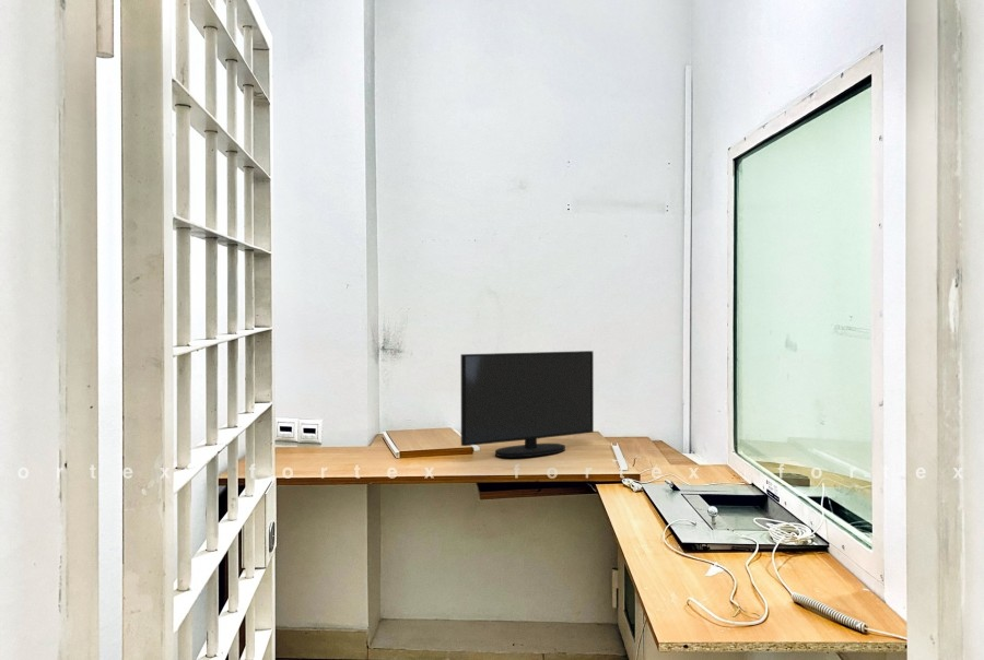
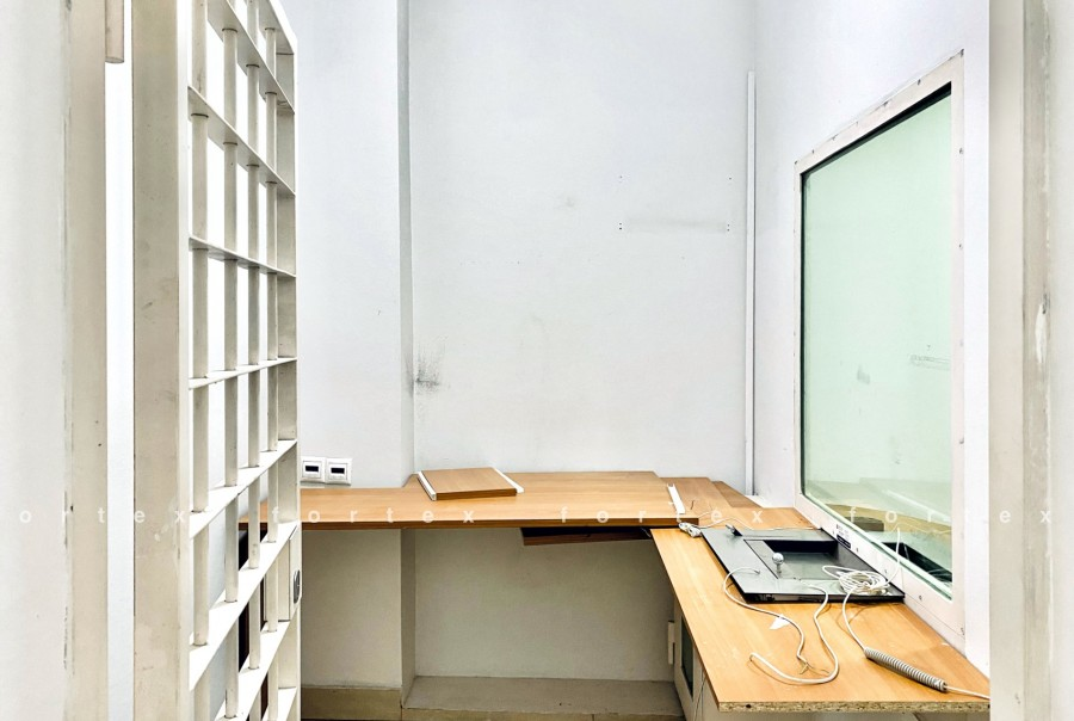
- monitor (530, 402)
